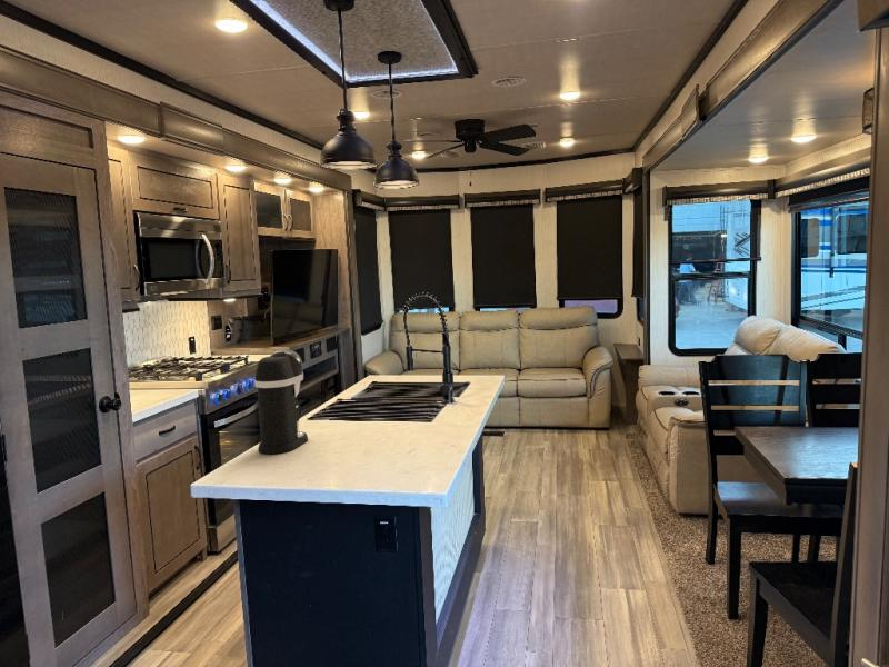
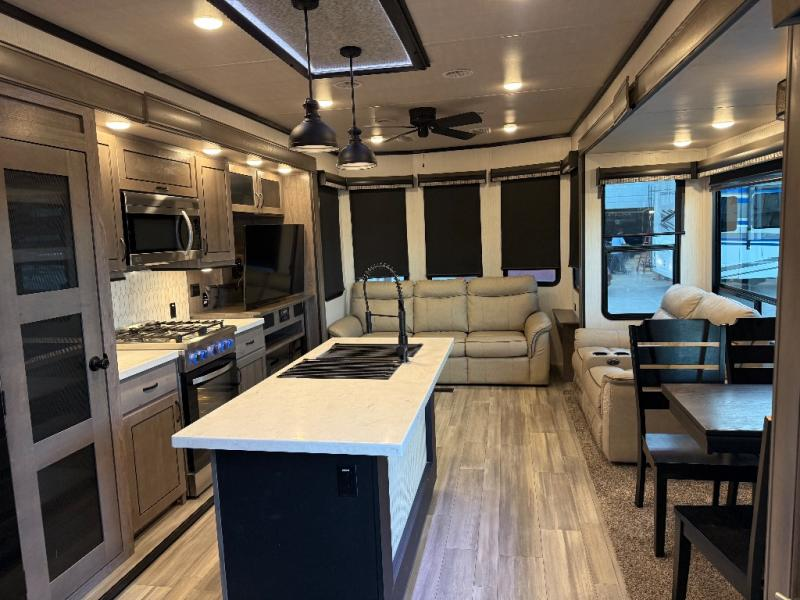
- coffee maker (280, 398)
